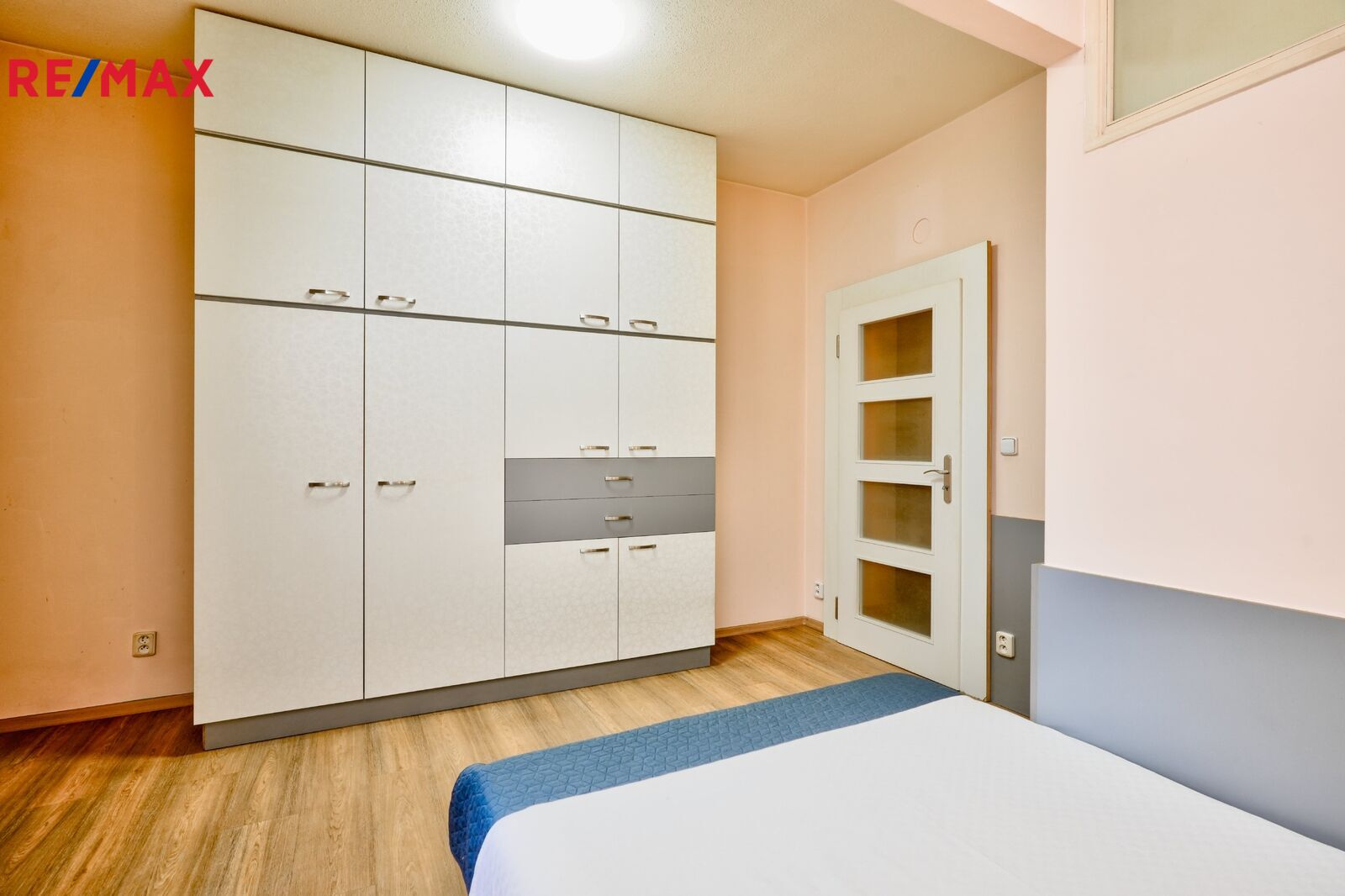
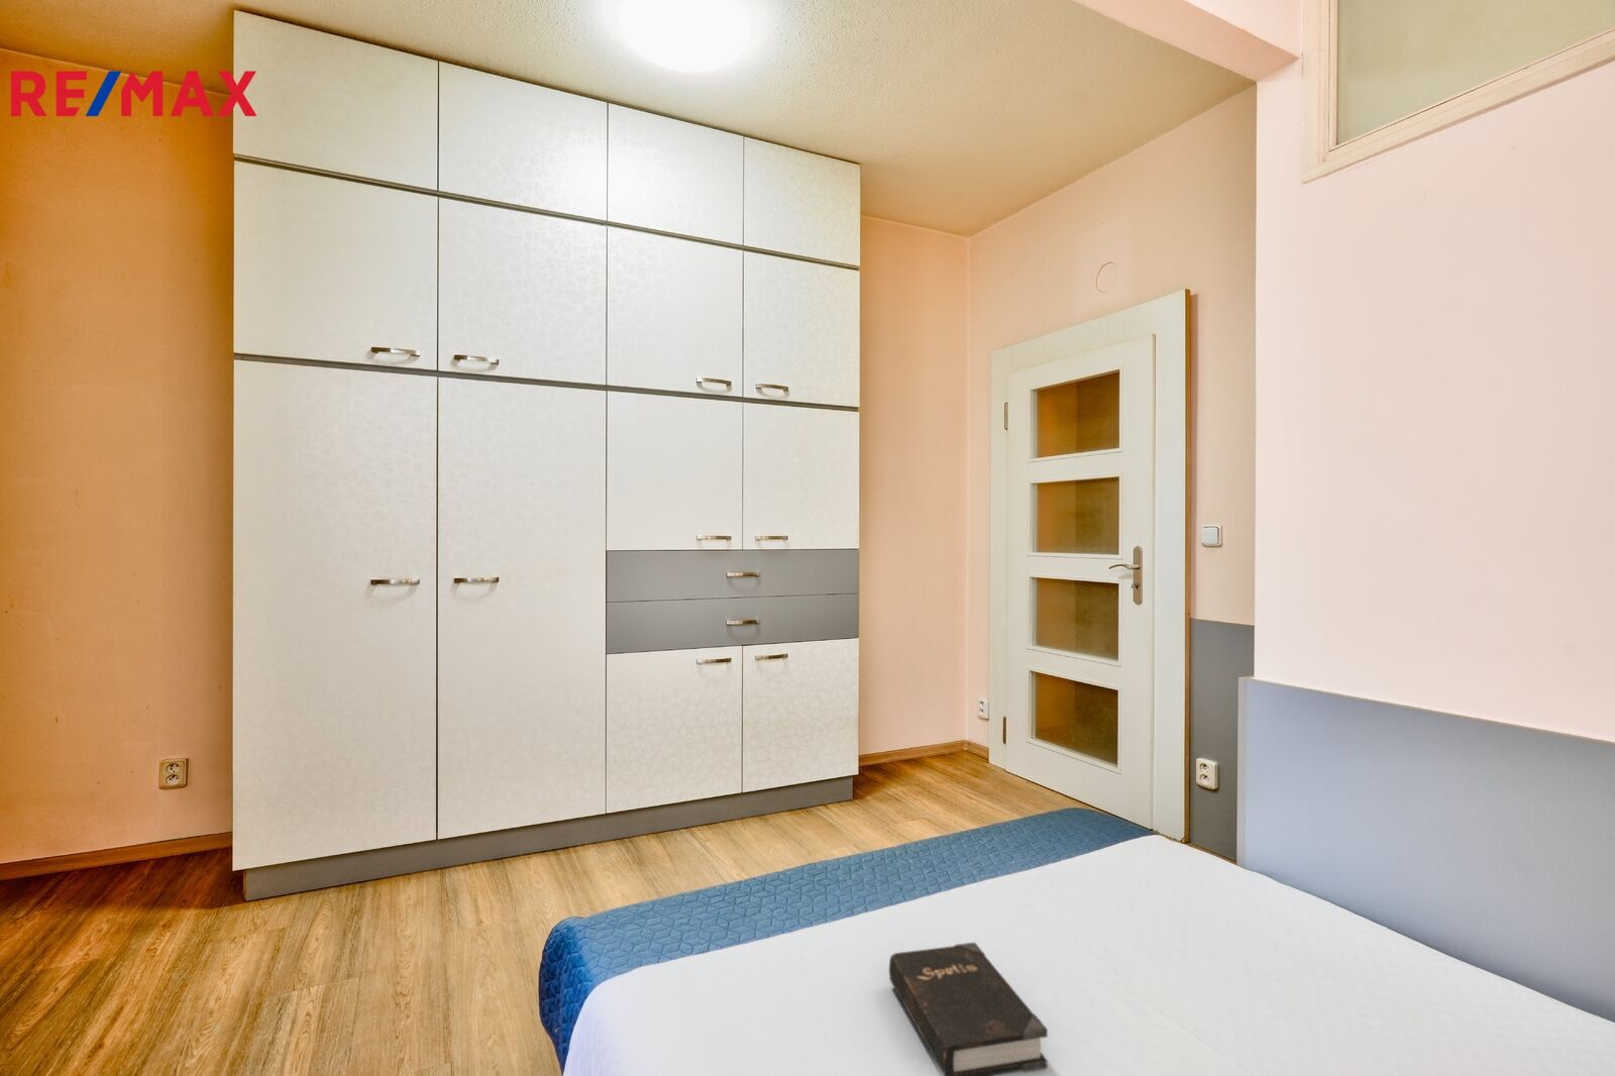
+ hardback book (961, 1005)
